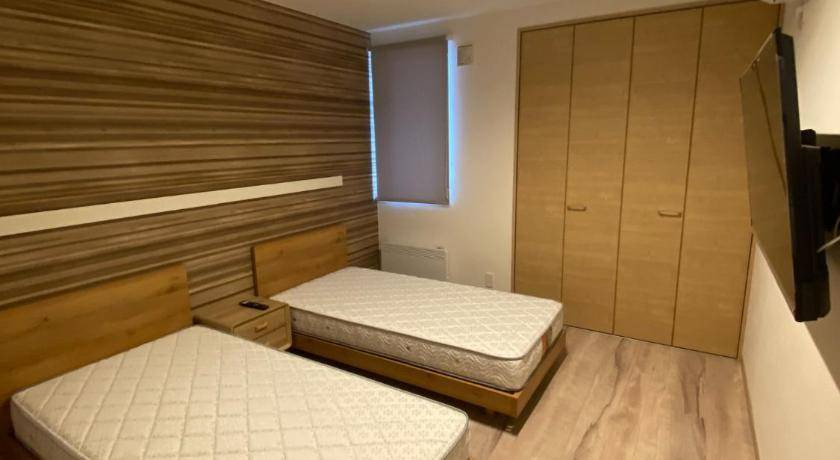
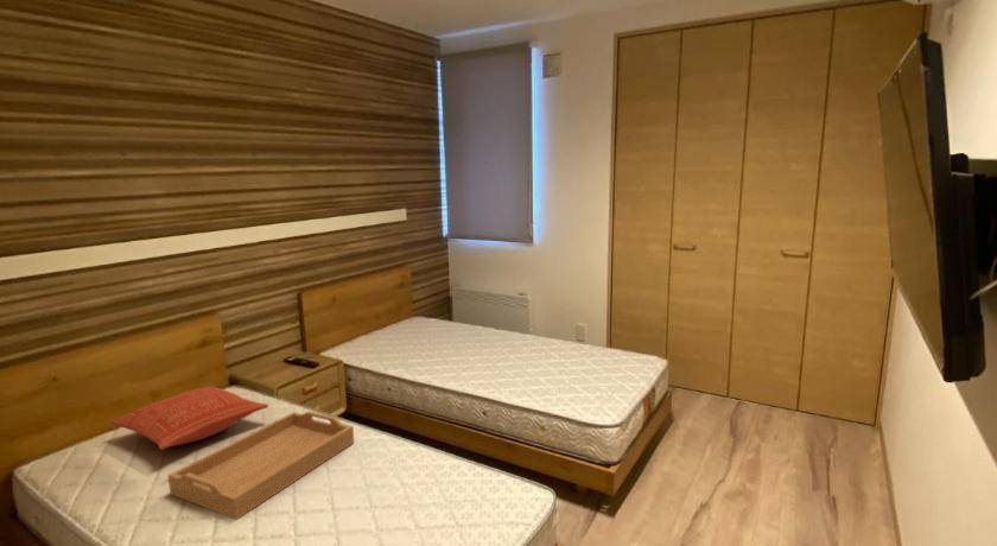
+ pillow (190, 413)
+ serving tray (268, 453)
